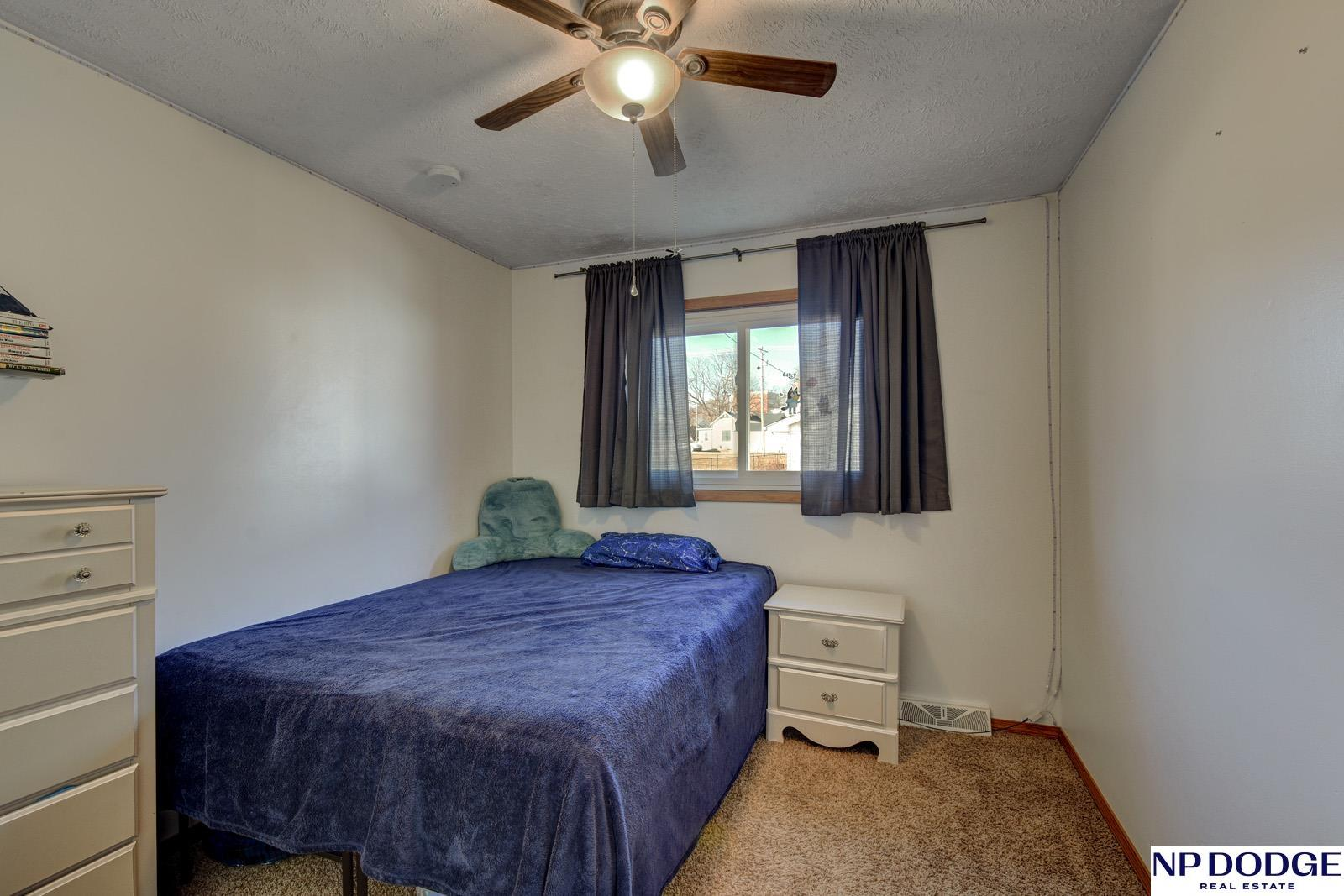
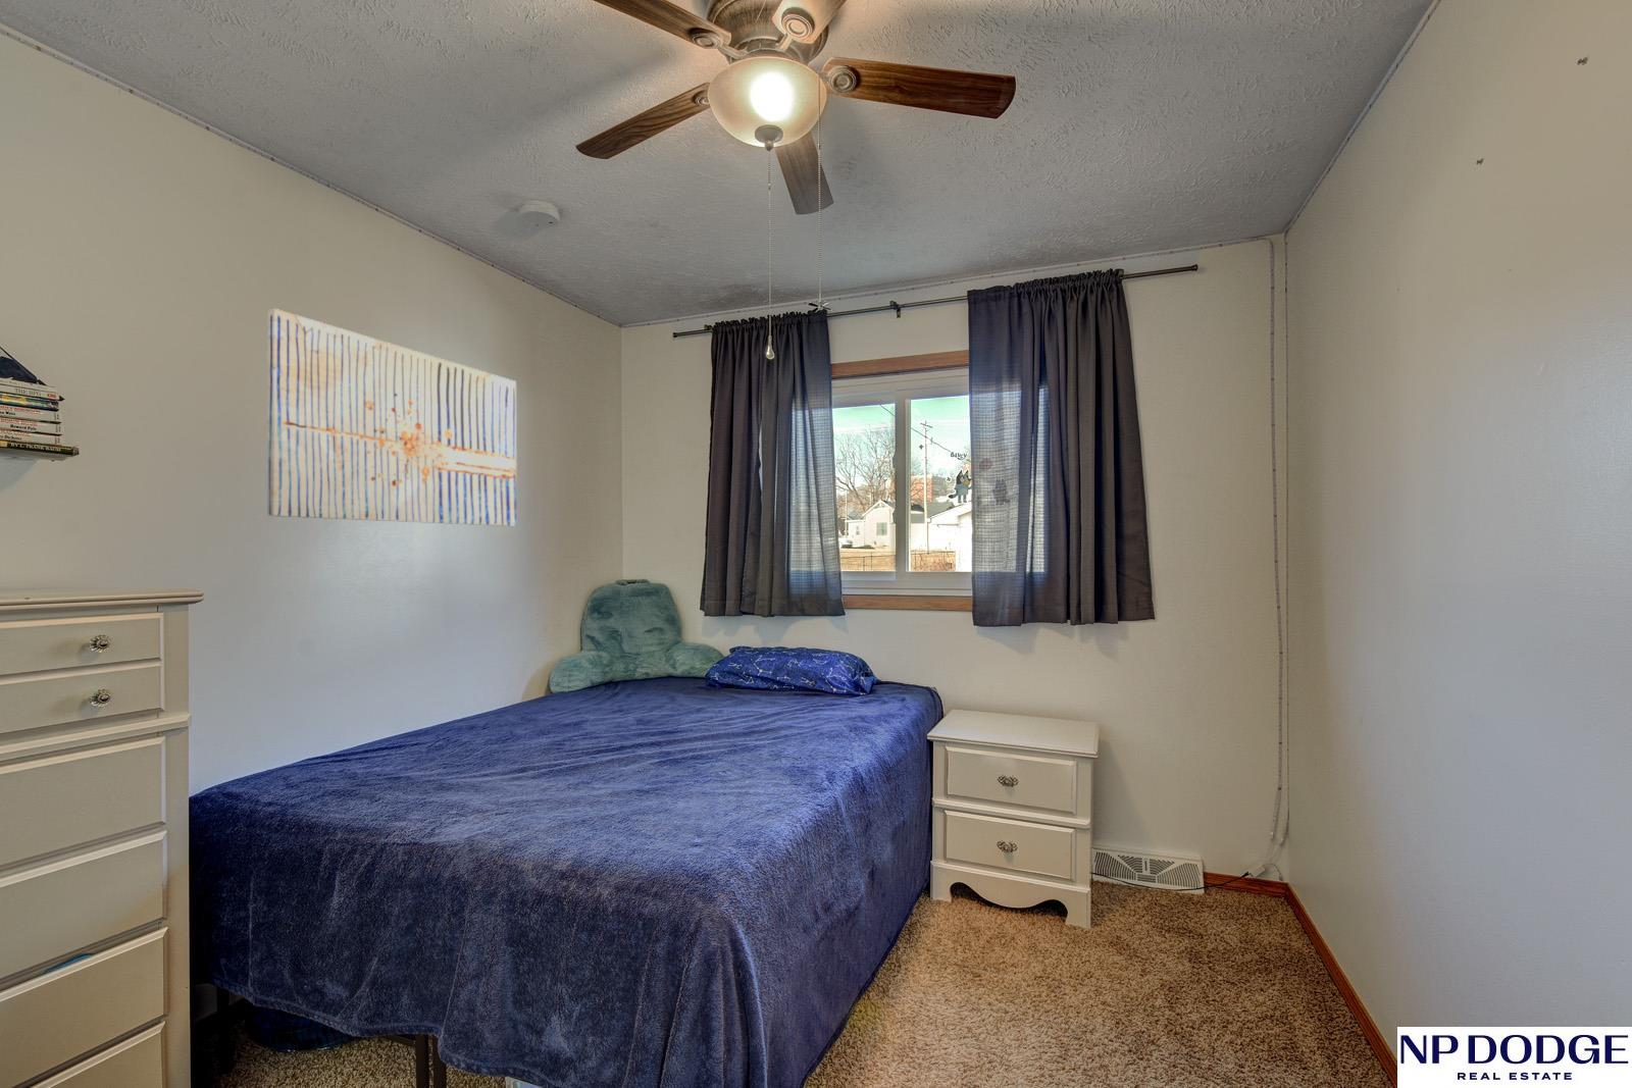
+ wall art (413, 436)
